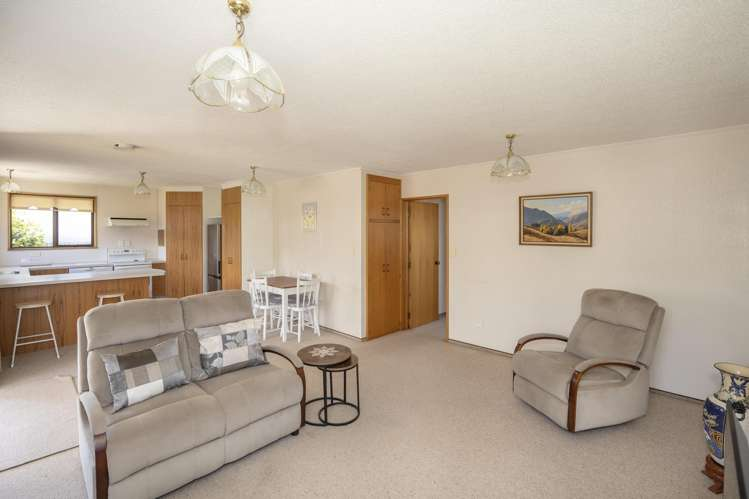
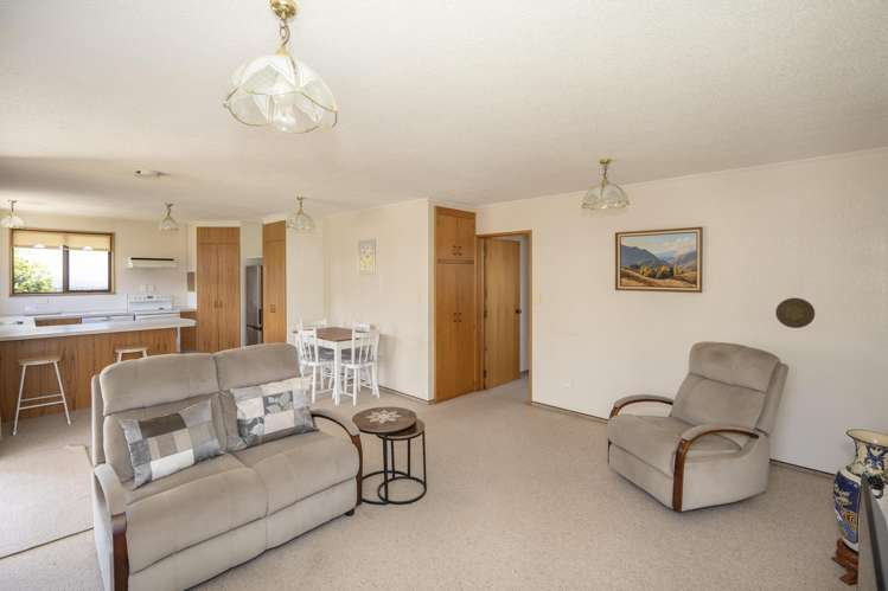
+ decorative plate (794, 313)
